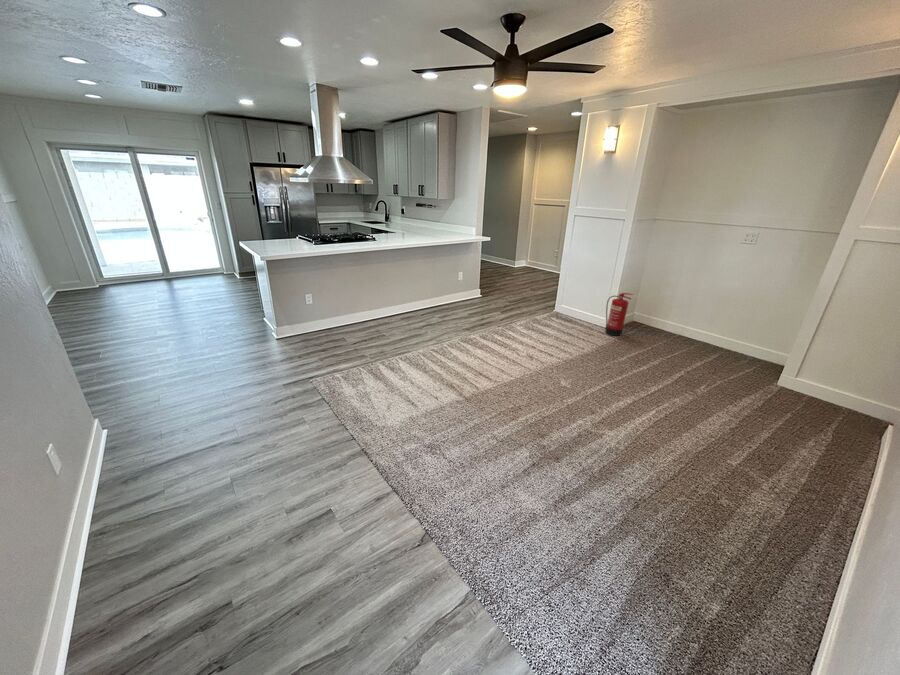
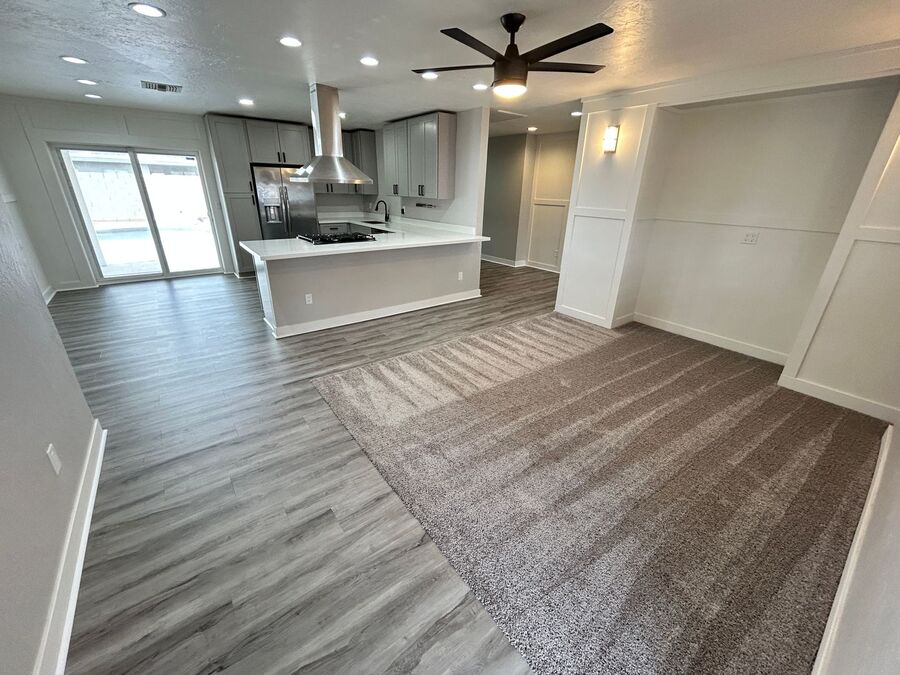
- fire extinguisher (616, 312)
